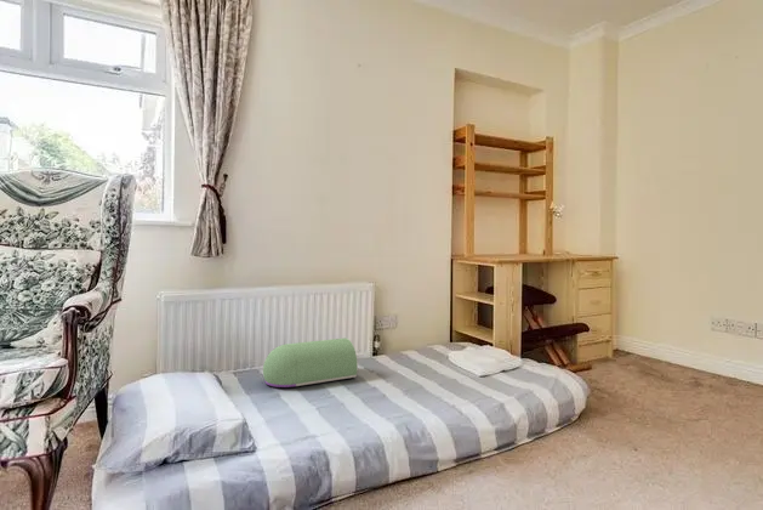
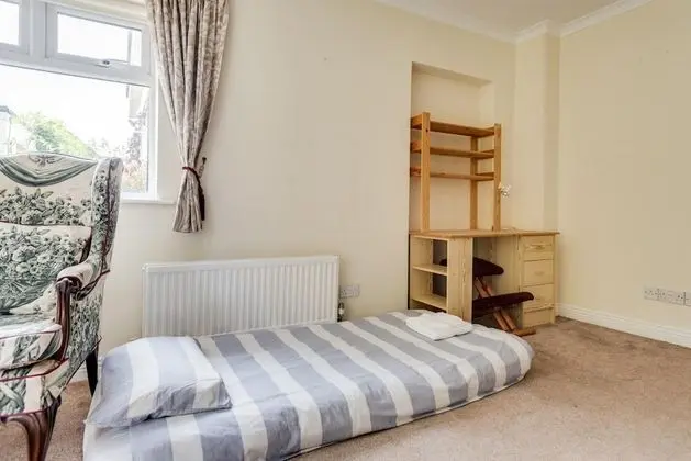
- gas cylinder (307, 359)
